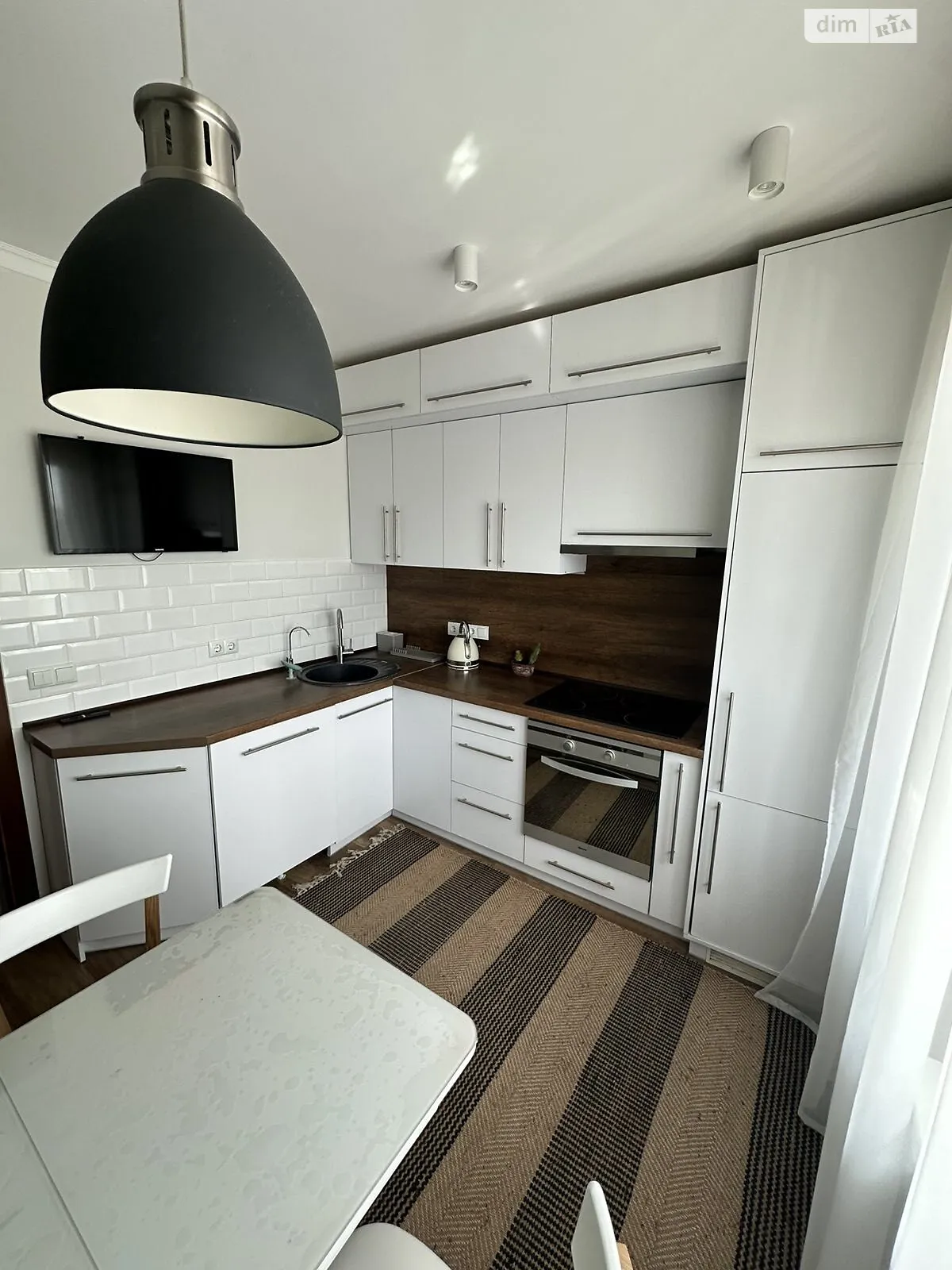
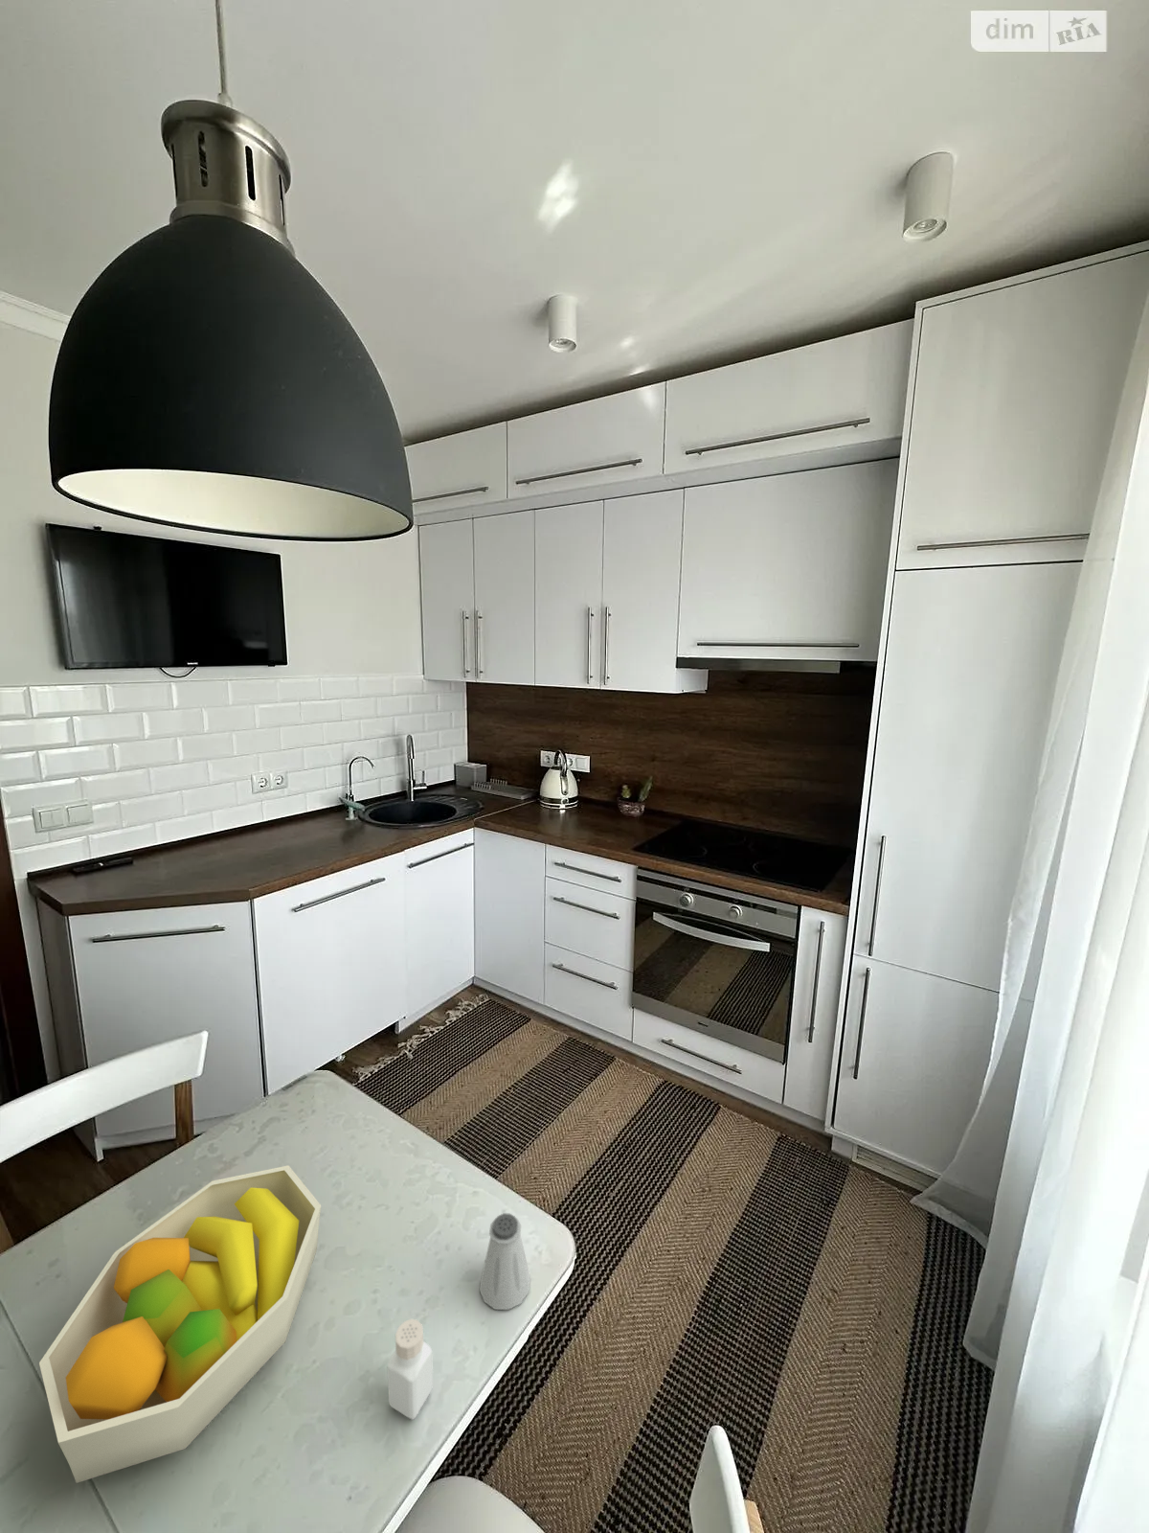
+ saltshaker (504, 1254)
+ pepper shaker (410, 1365)
+ fruit bowl (199, 1289)
